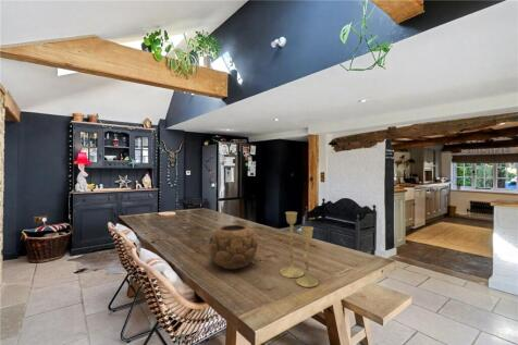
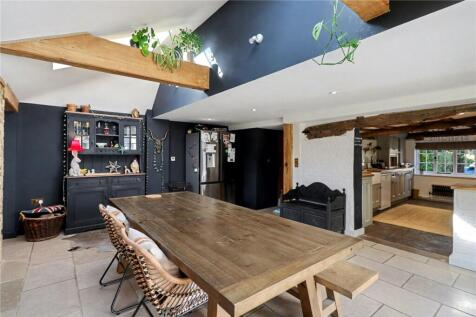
- candlestick (293, 242)
- decorative bowl (233, 246)
